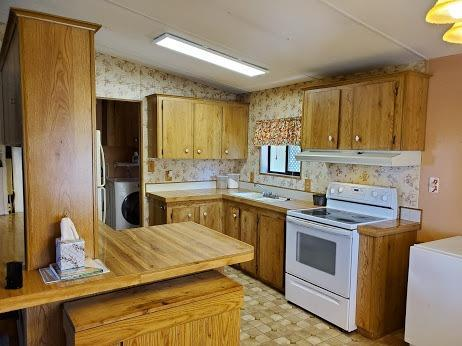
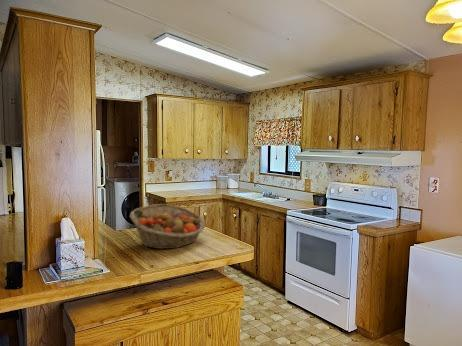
+ fruit basket (168, 224)
